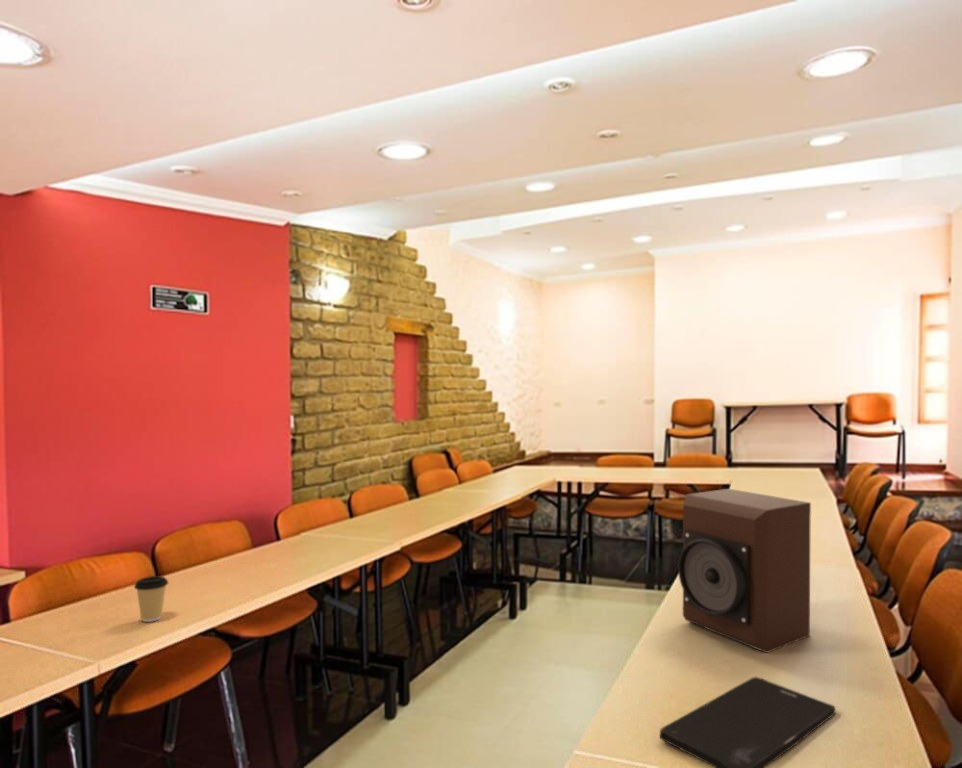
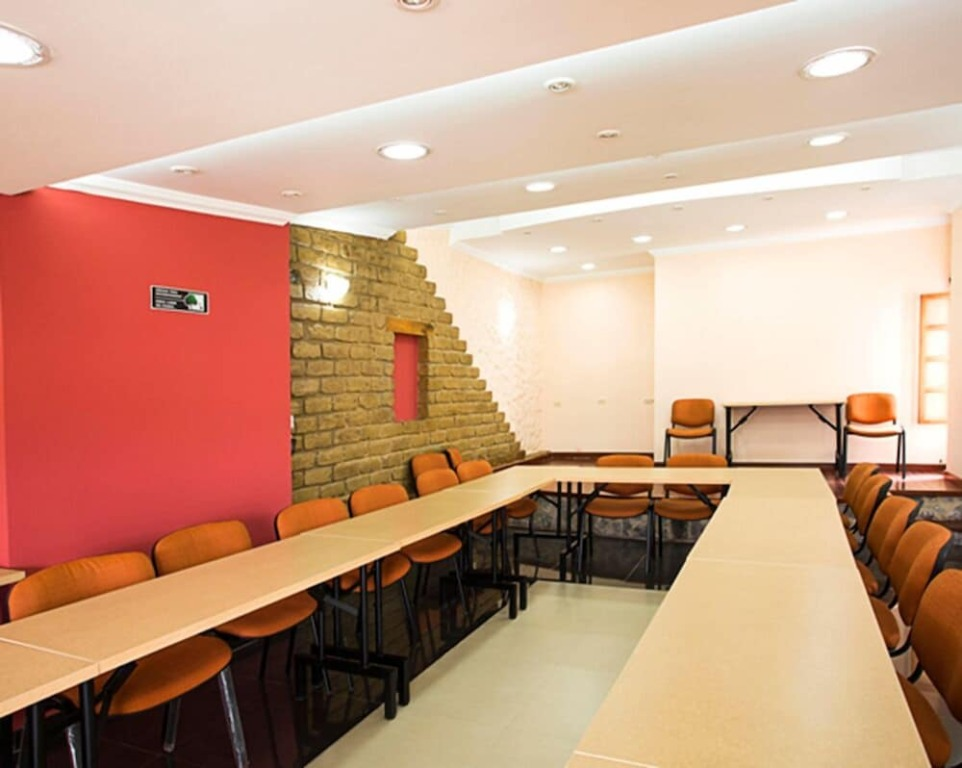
- speaker (737, 565)
- coffee cup (151, 598)
- smartphone (750, 721)
